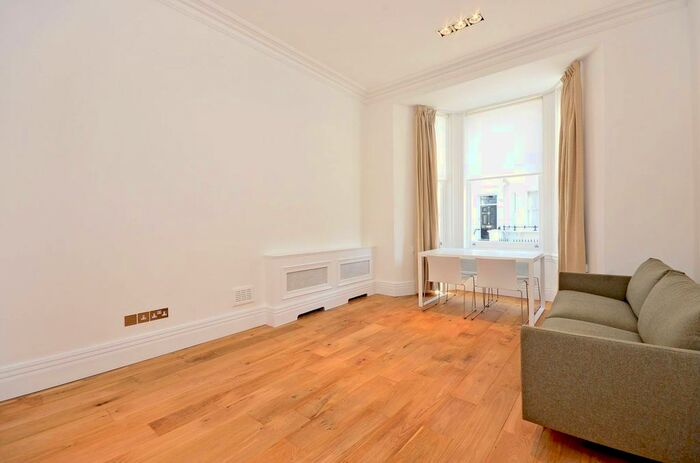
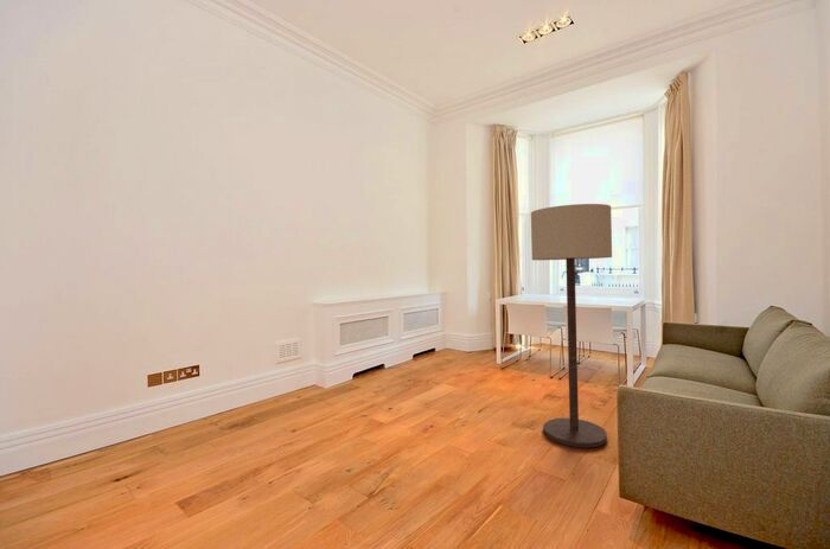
+ floor lamp (572, 323)
